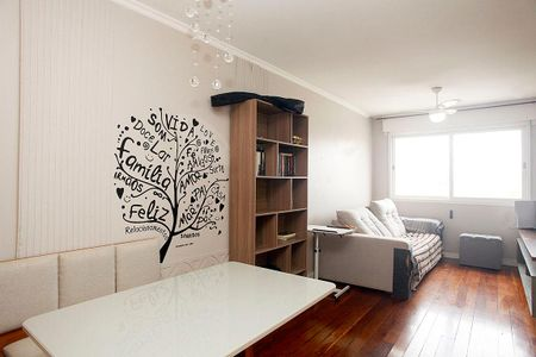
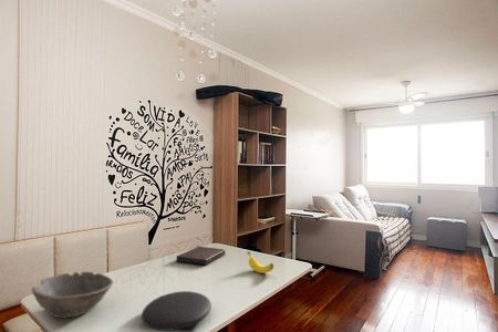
+ plate (177, 308)
+ bowl (74, 295)
+ book (201, 255)
+ banana (259, 263)
